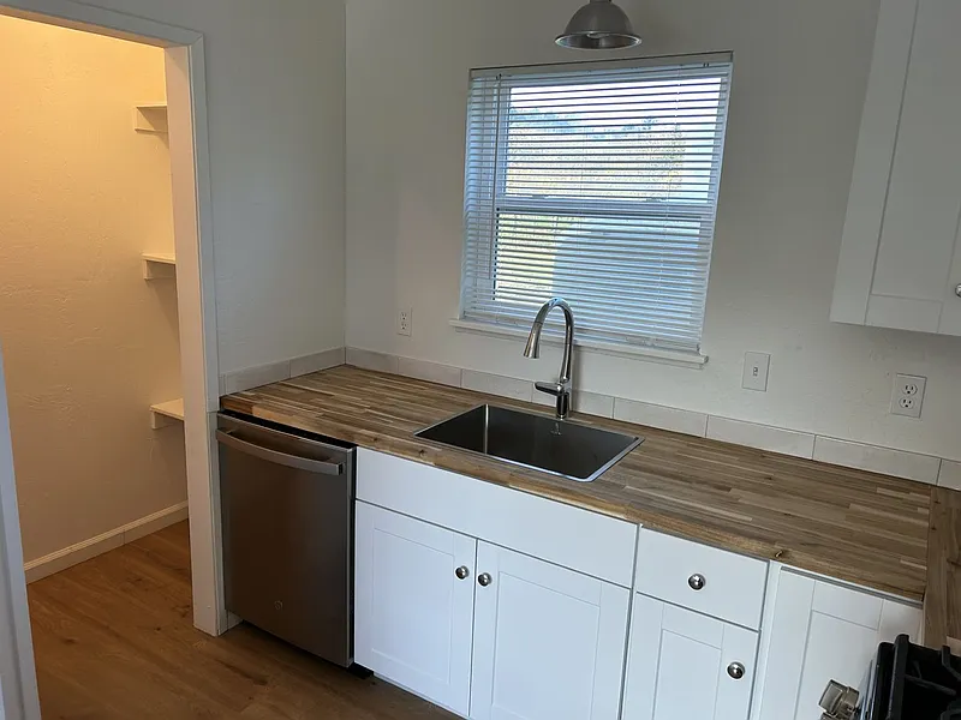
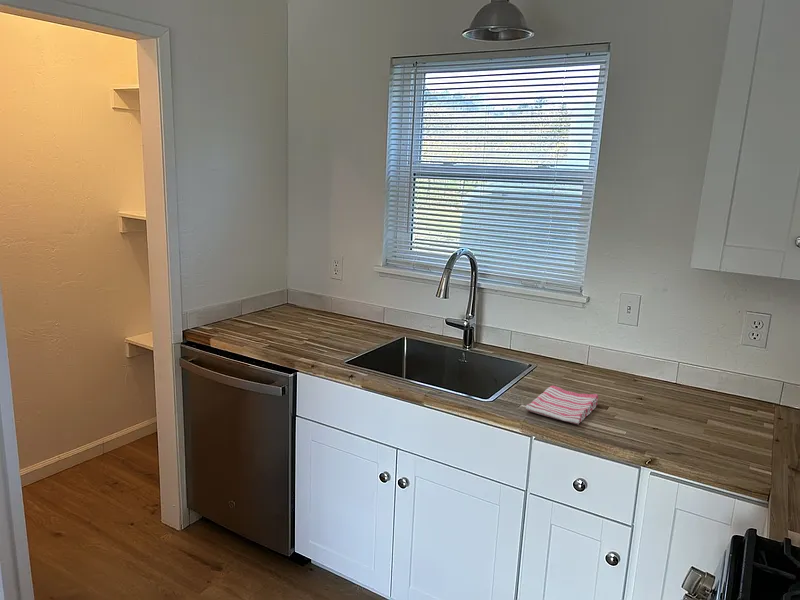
+ dish towel (563, 402)
